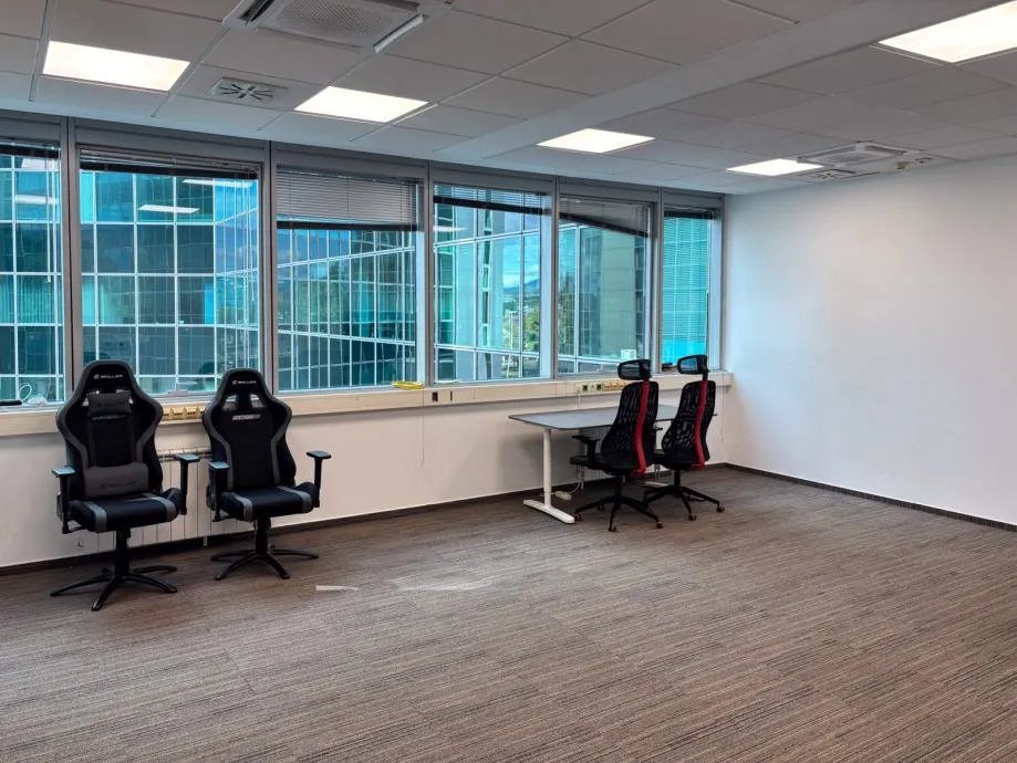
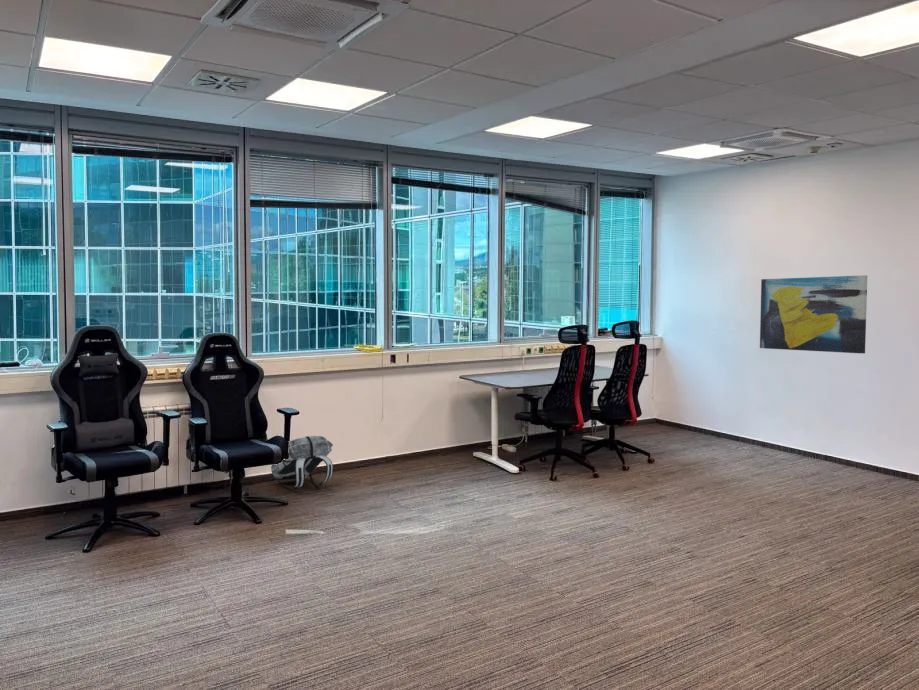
+ wall art (810, 314)
+ backpack (301, 460)
